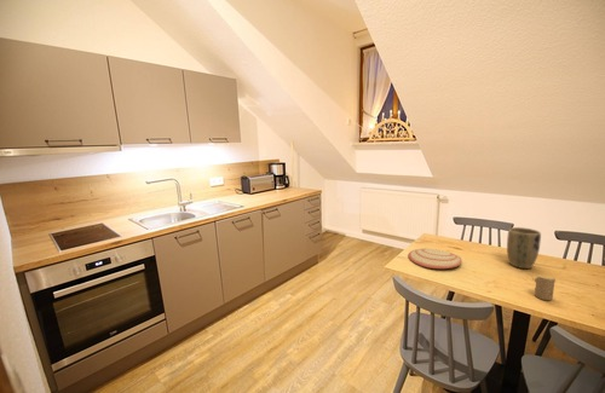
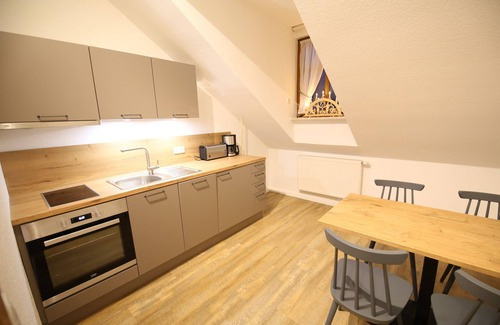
- candle (543, 285)
- plant pot (522, 248)
- plate (433, 255)
